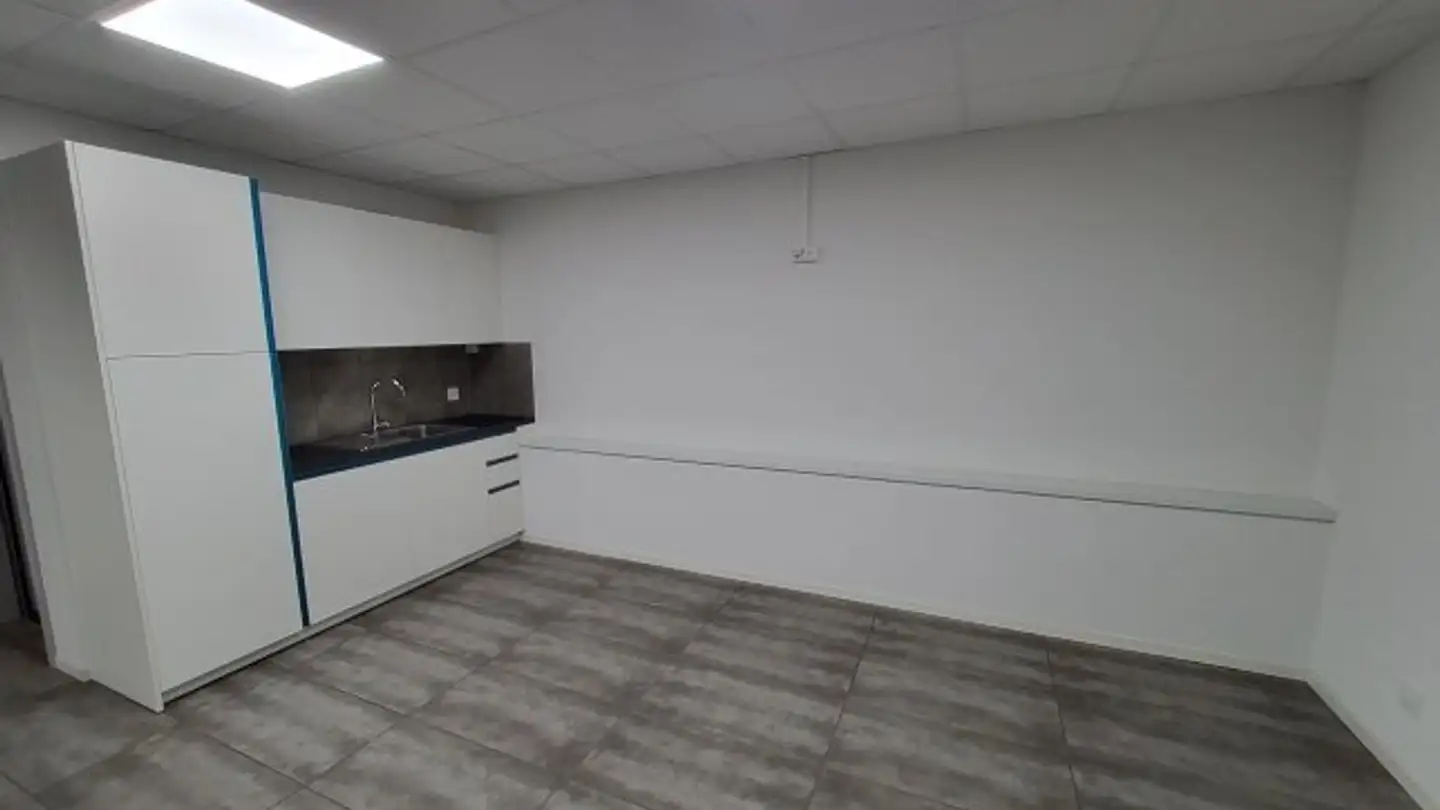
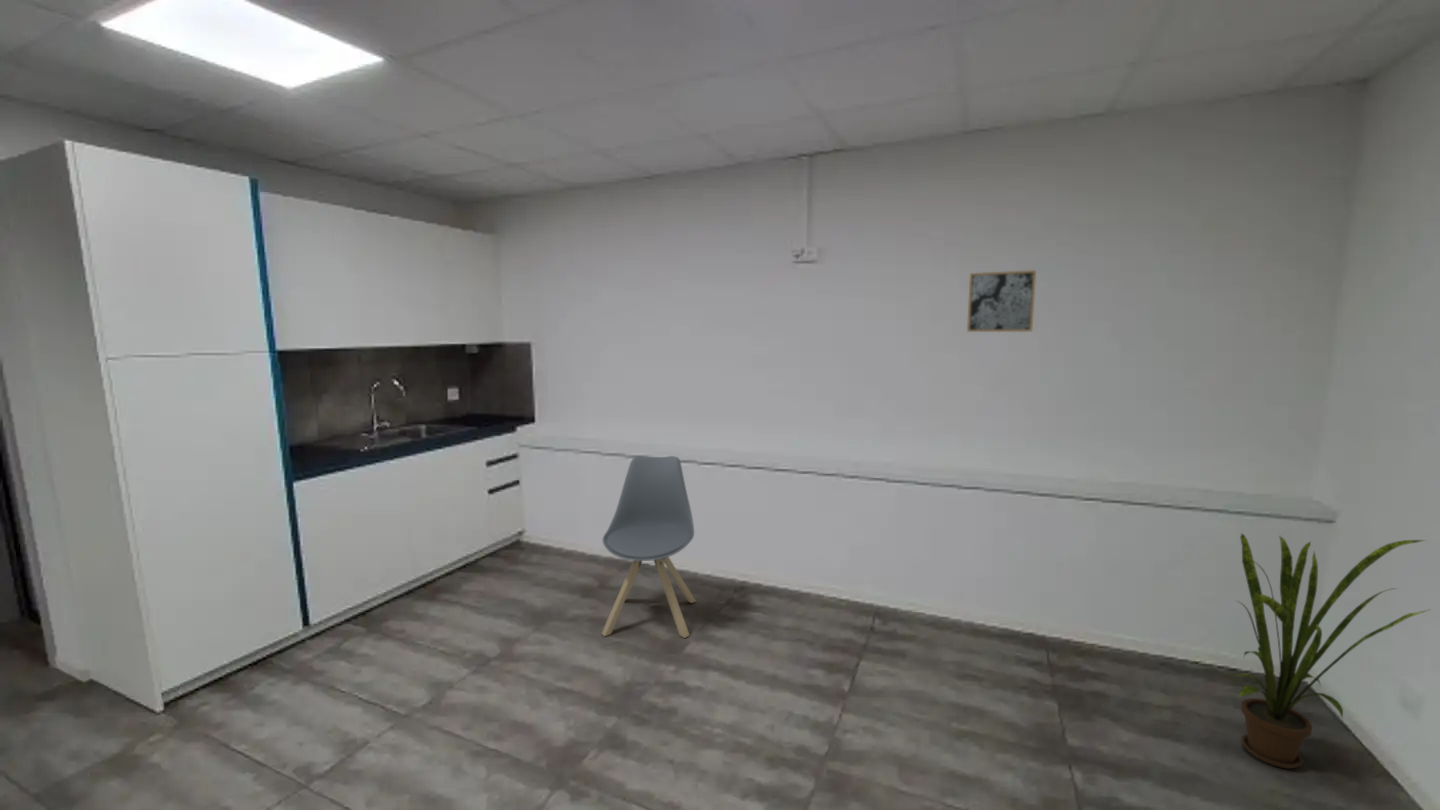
+ house plant (1299, 643)
+ chair (650, 542)
+ wall art (1000, 301)
